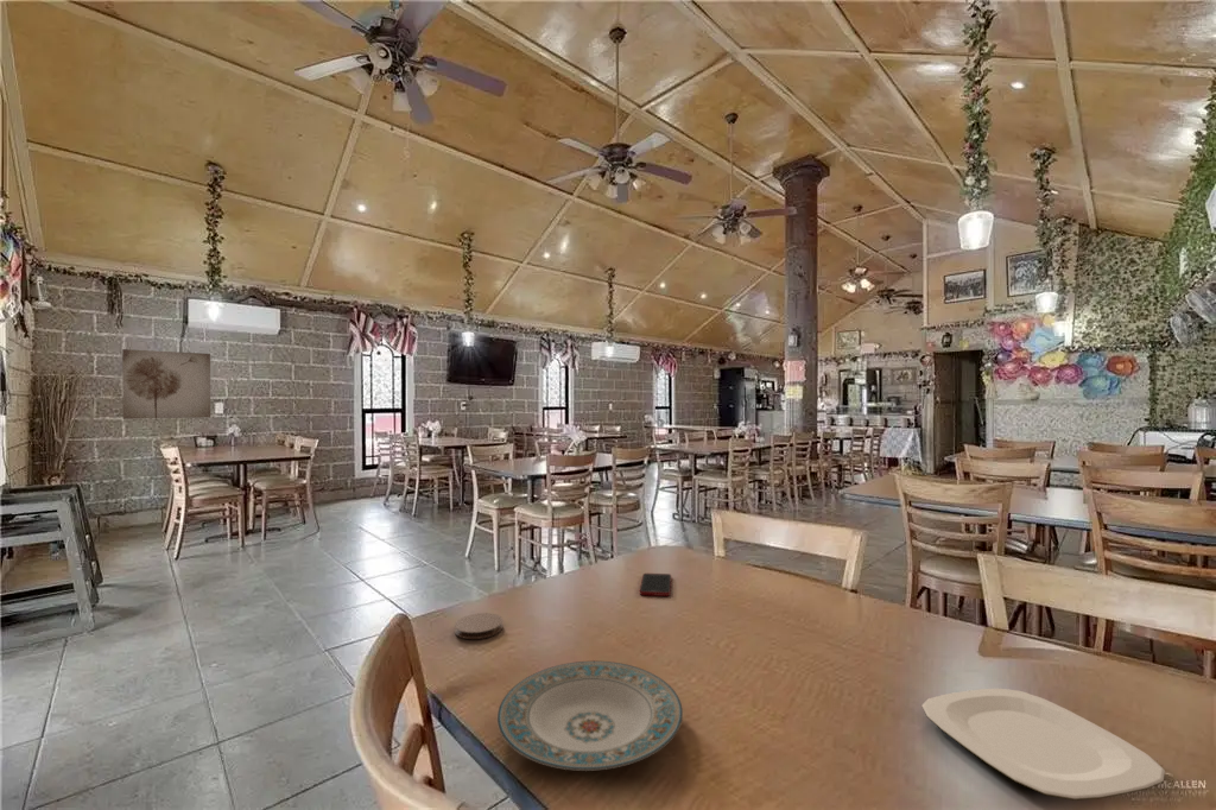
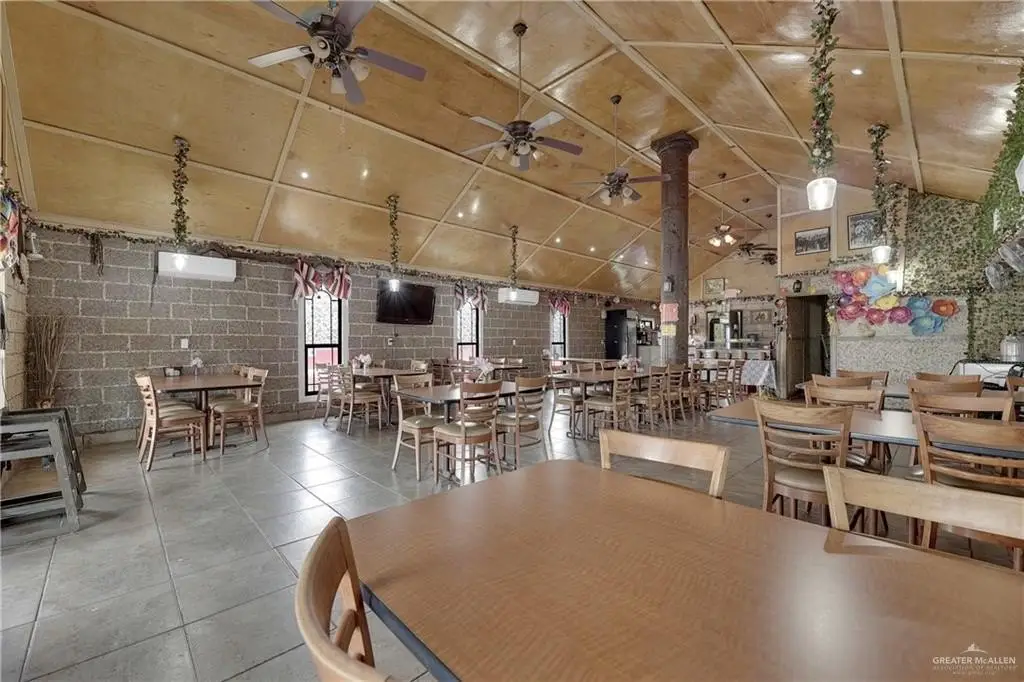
- plate (1031, 739)
- coaster (479, 625)
- plate (590, 716)
- cell phone (656, 583)
- wall art (167, 385)
